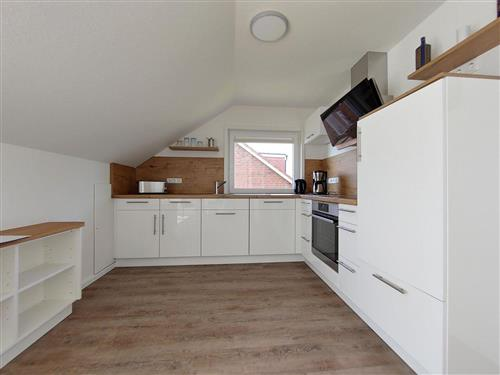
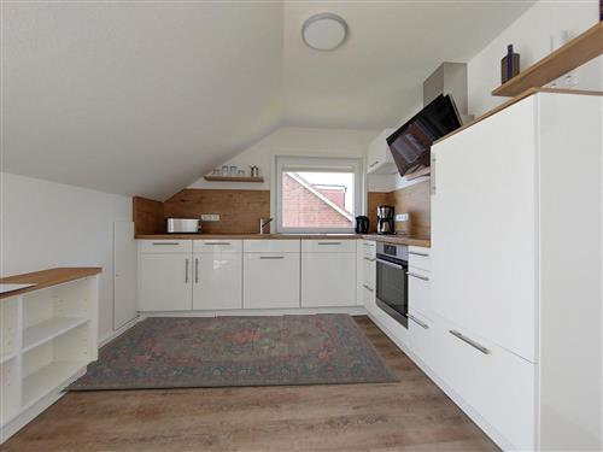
+ rug (242, 336)
